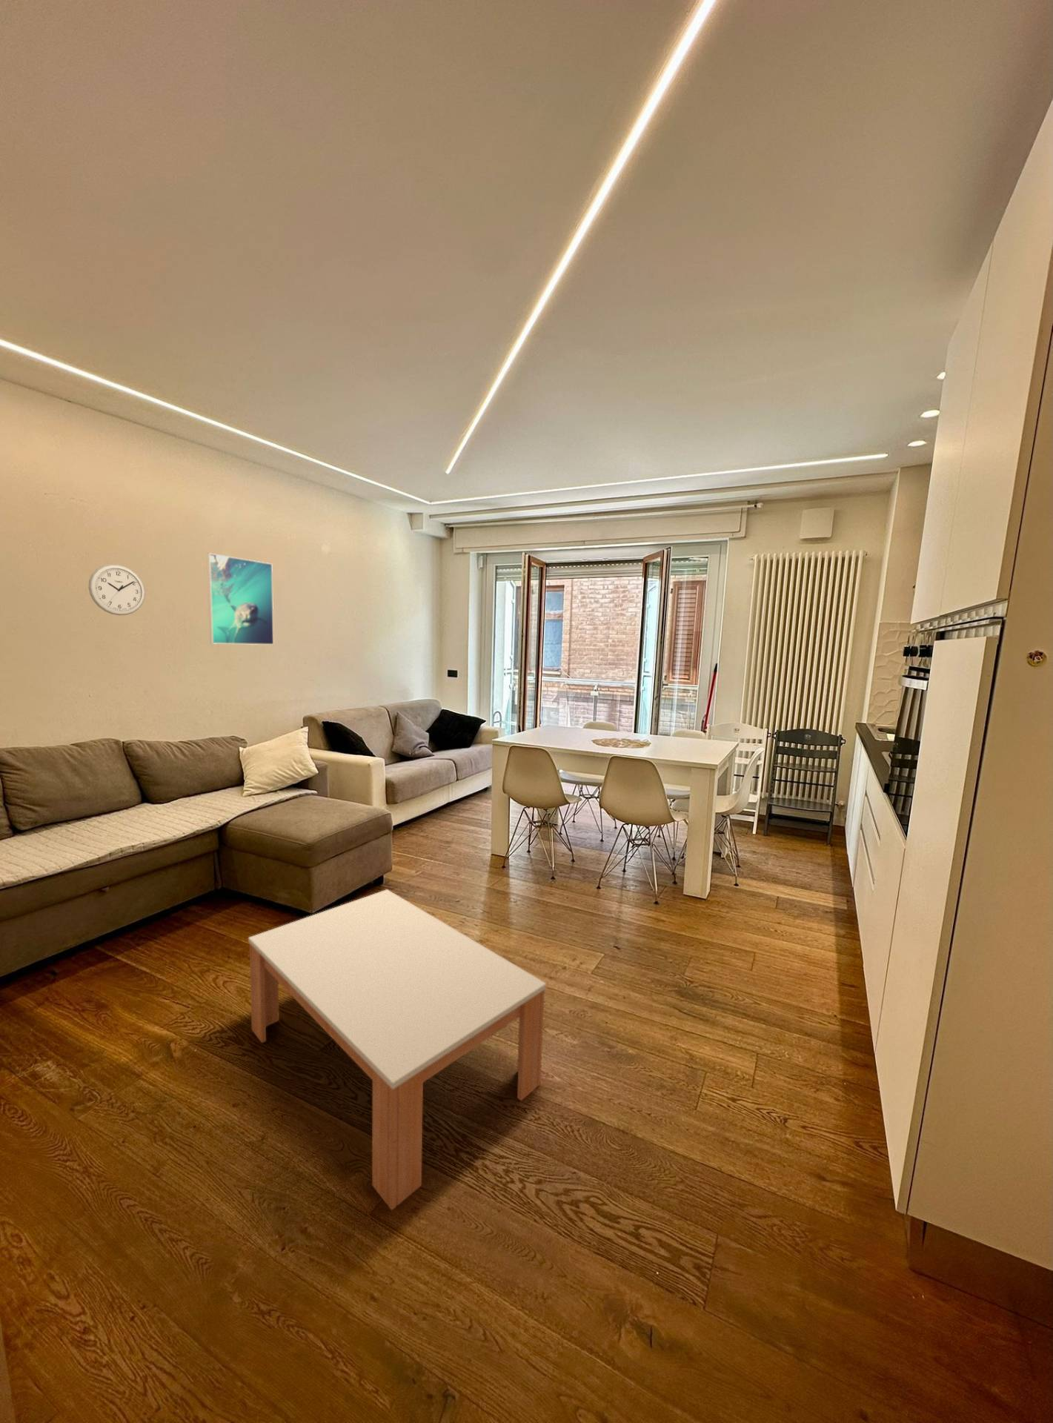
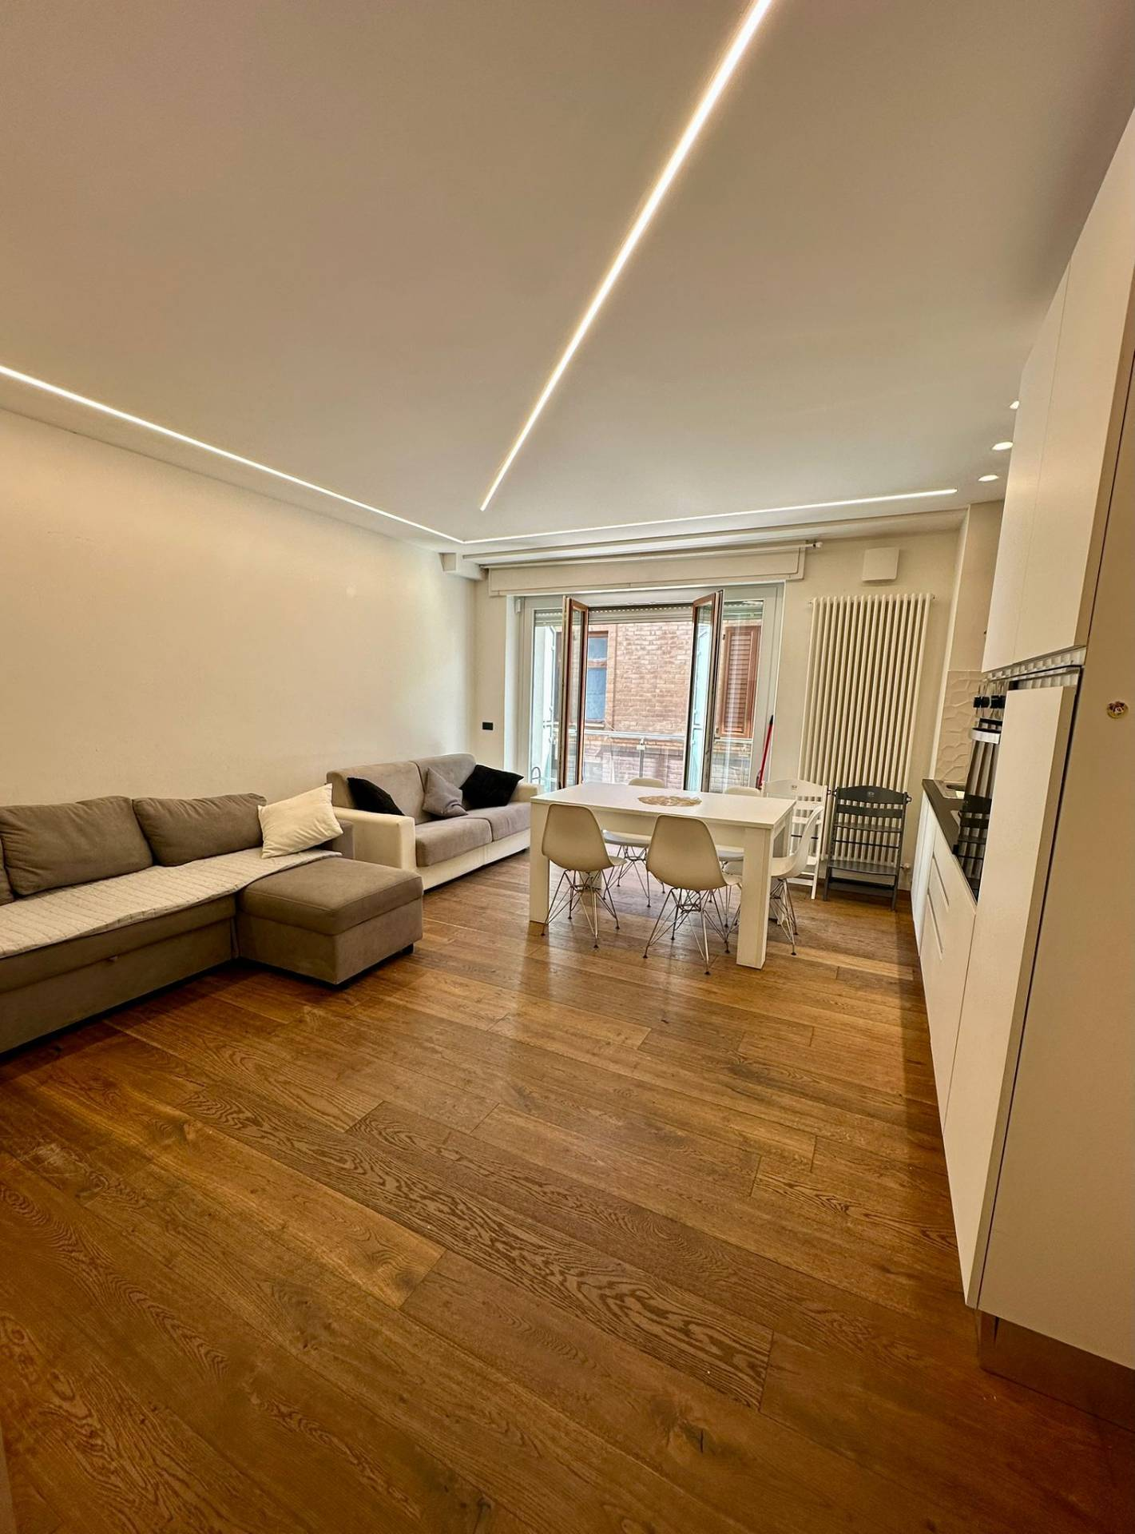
- coffee table (388, 1008)
- wall clock (118, 589)
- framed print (241, 602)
